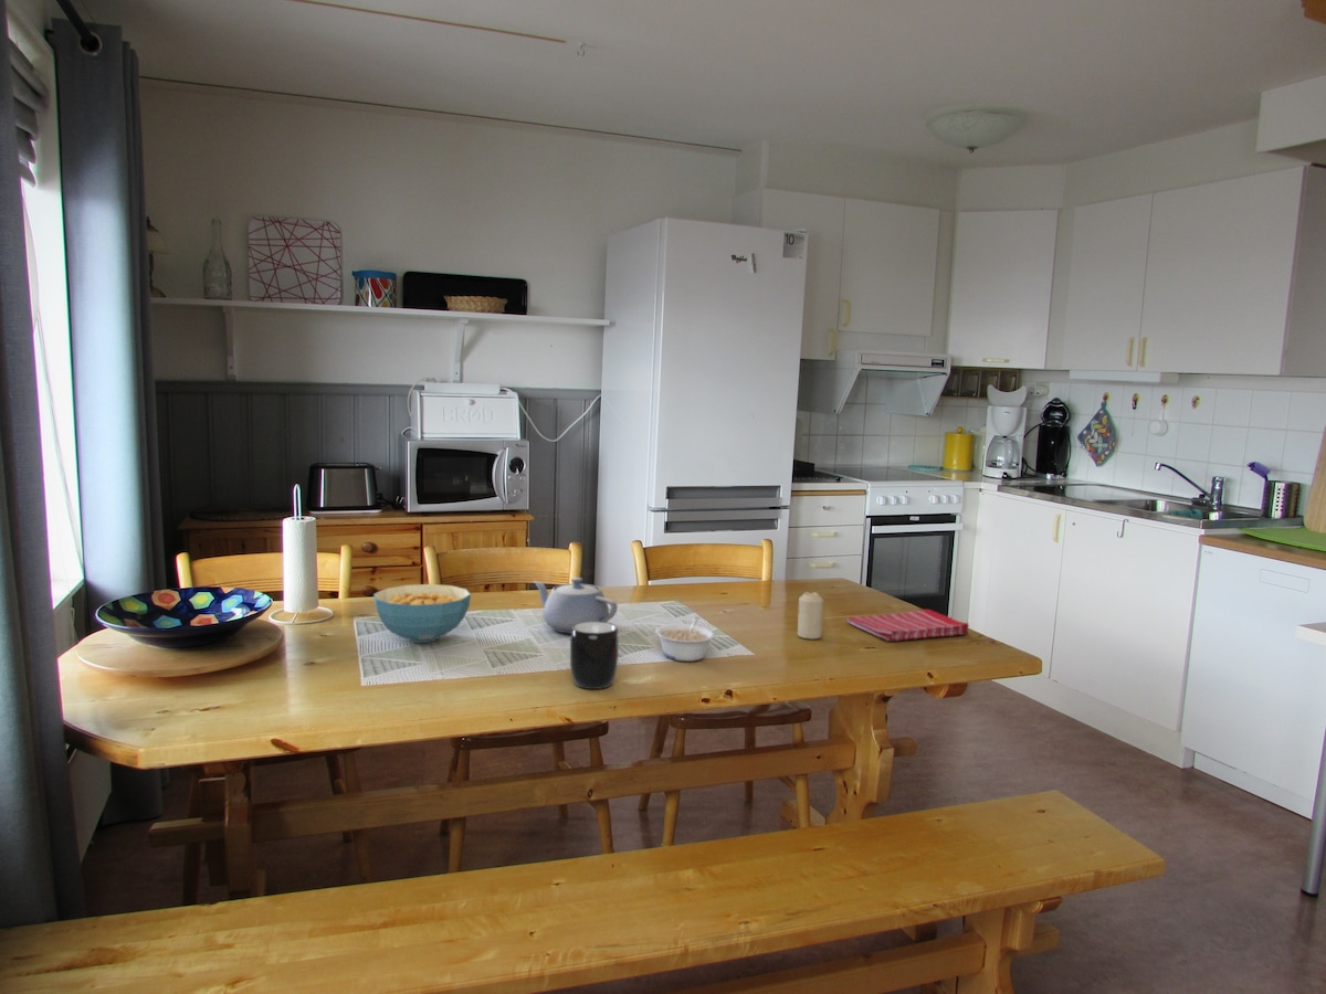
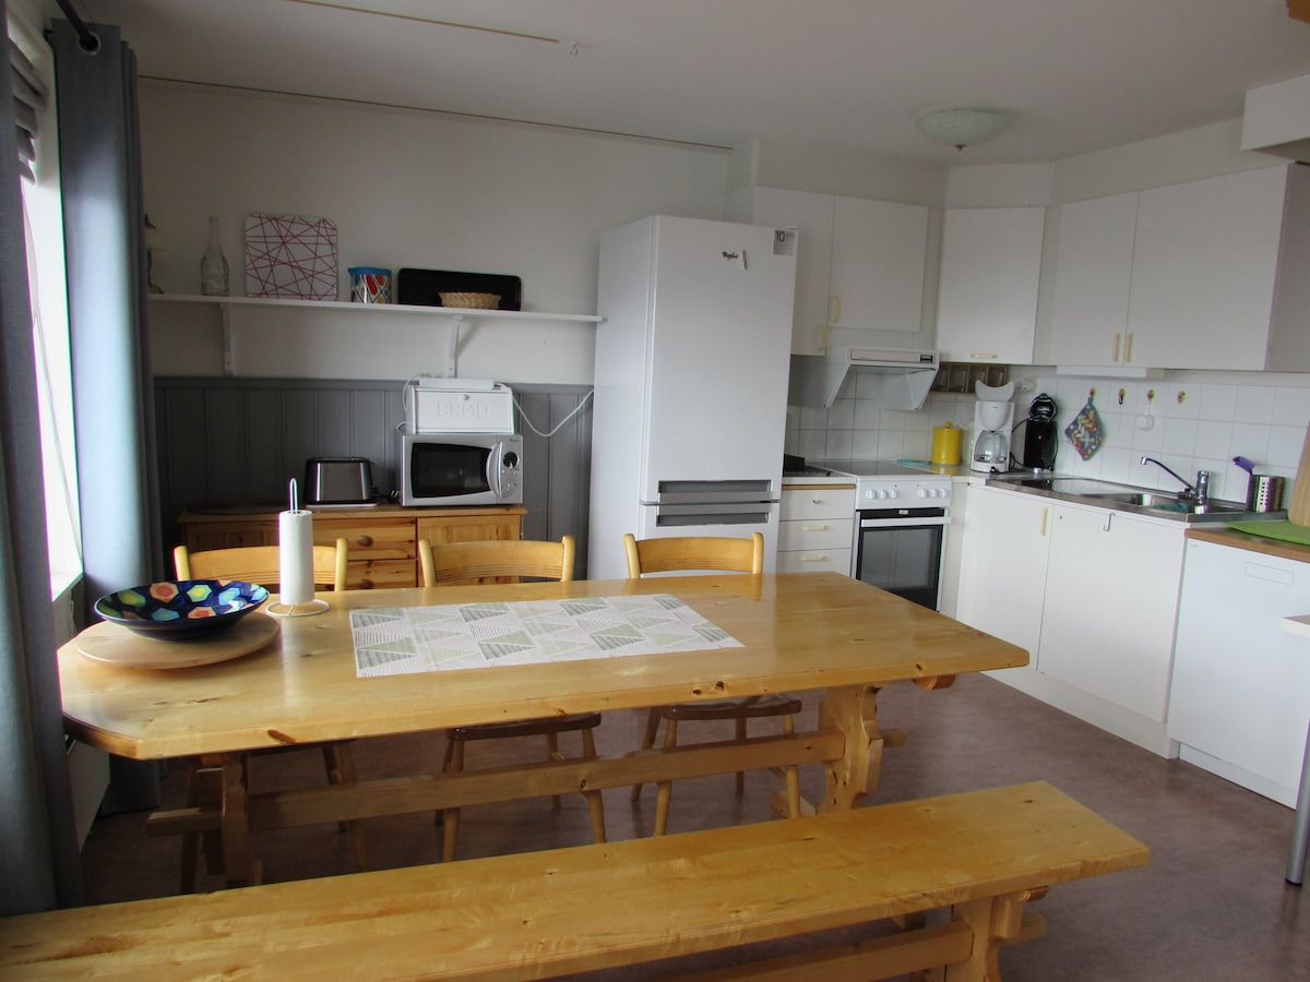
- cereal bowl (422, 616)
- candle (810, 614)
- legume (683, 639)
- teapot (572, 603)
- mug (592, 653)
- dish towel (907, 623)
